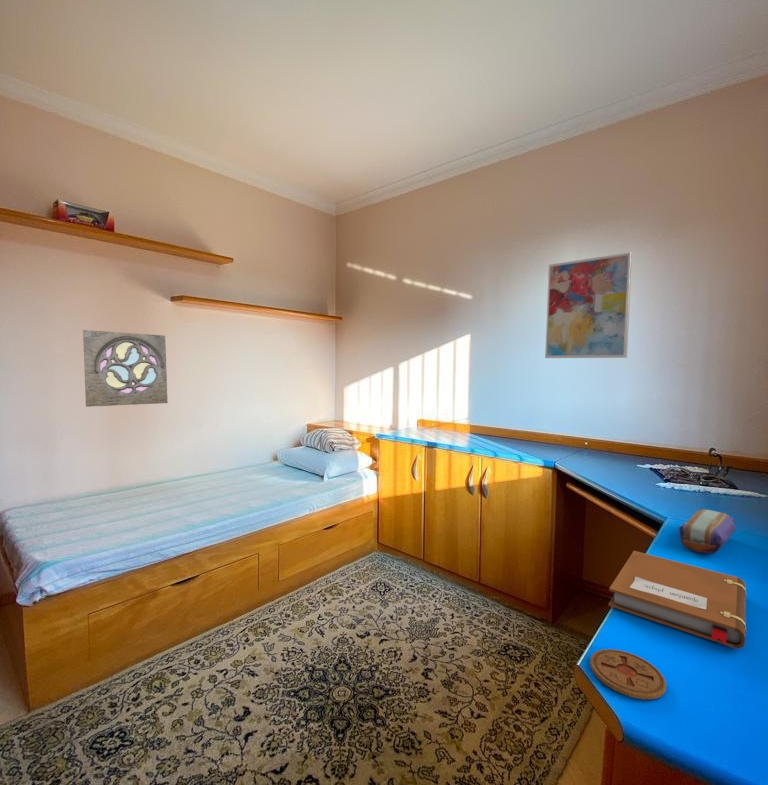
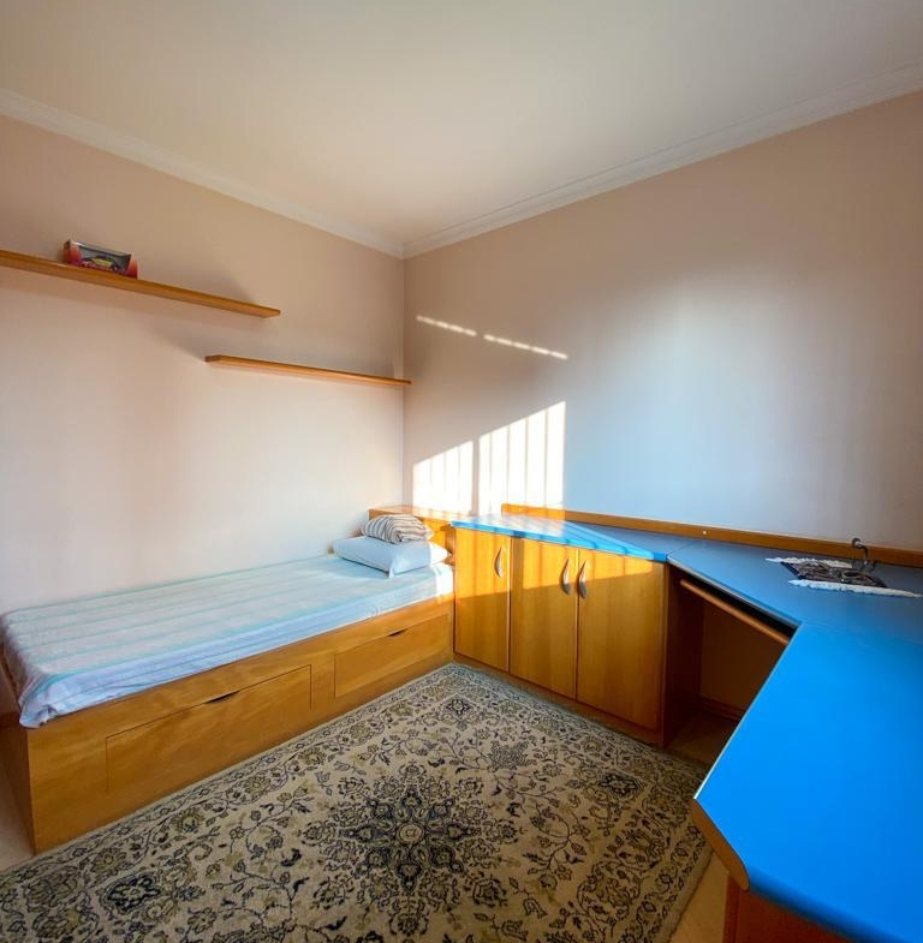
- wall ornament (127, 368)
- wall art (585, 308)
- notebook (679, 593)
- pencil case (708, 529)
- coaster (626, 672)
